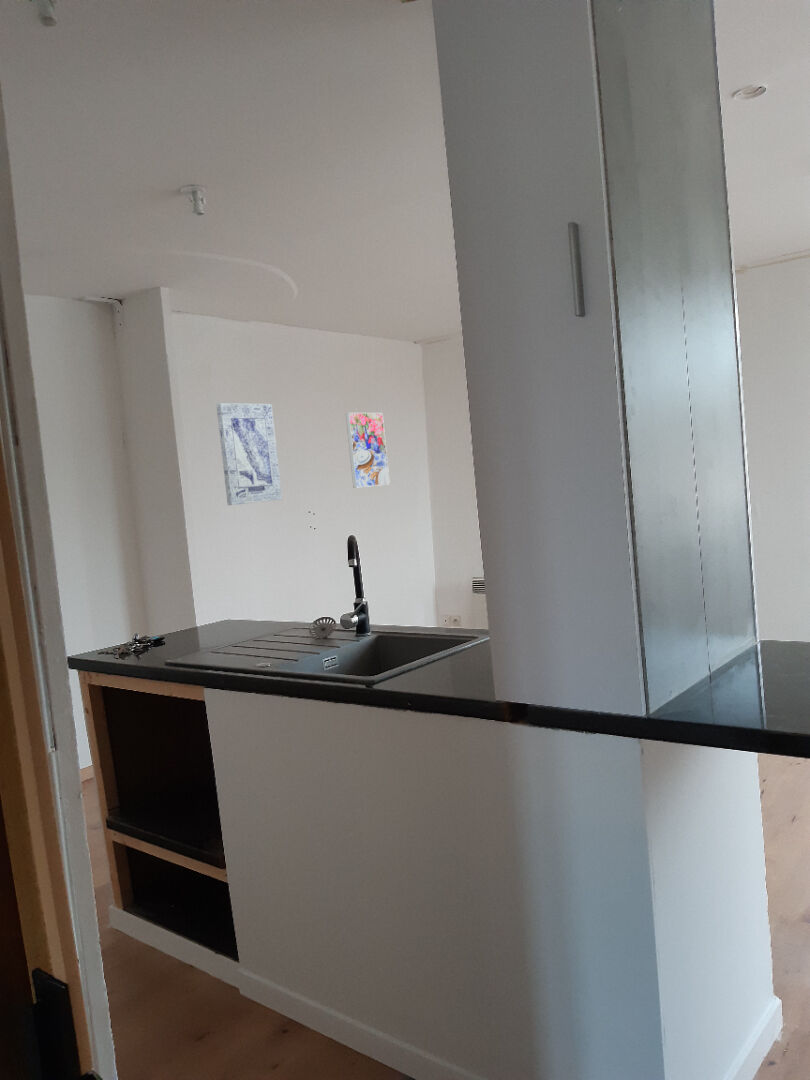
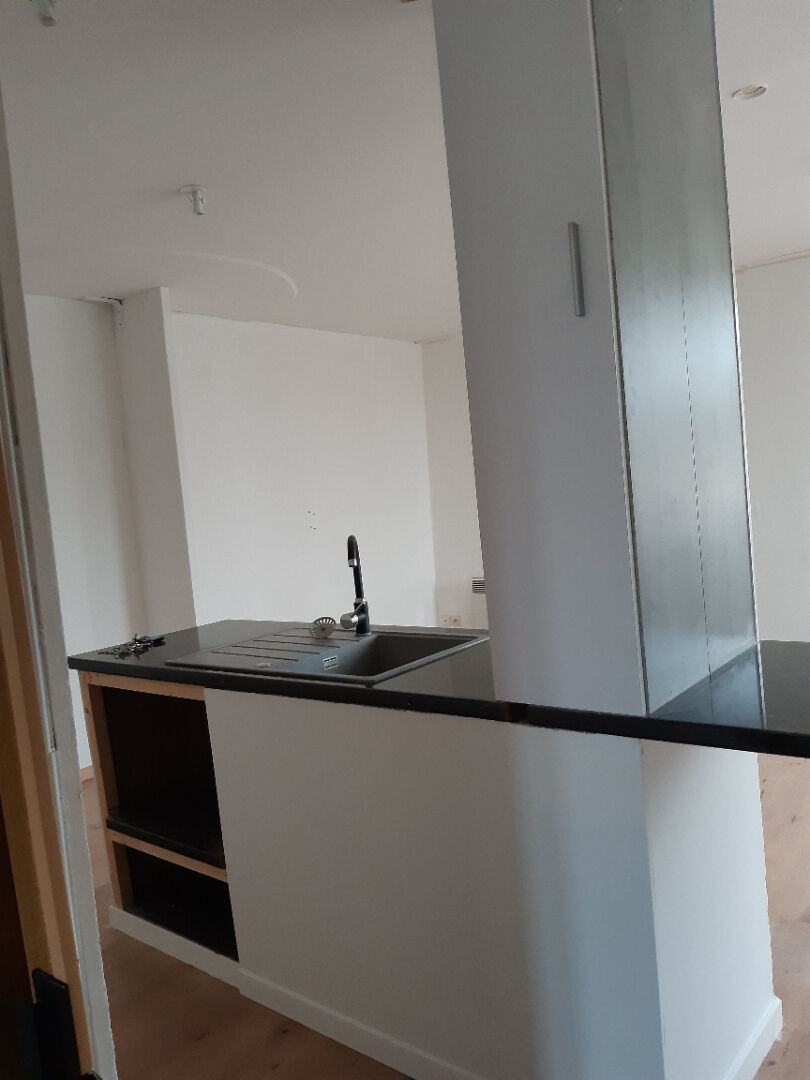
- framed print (368, 449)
- wall art (250, 453)
